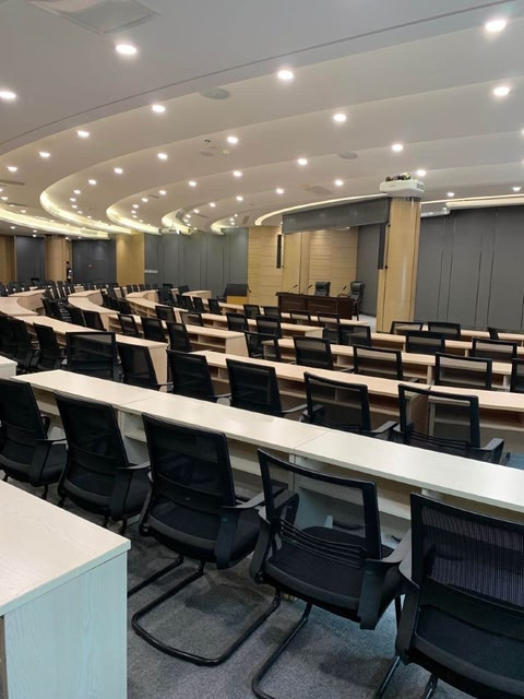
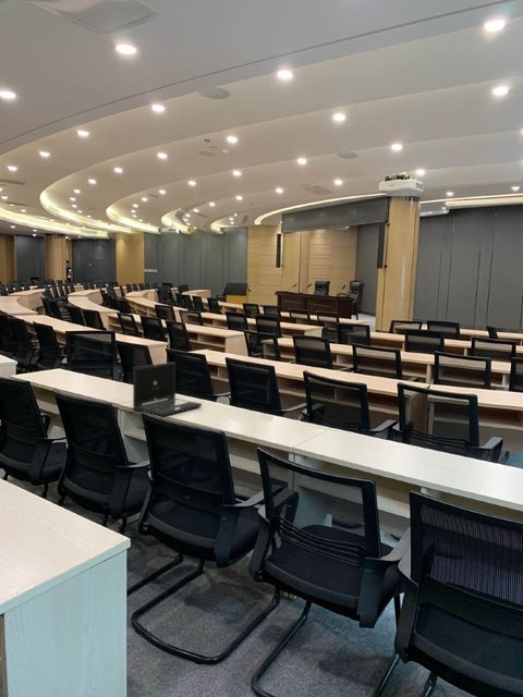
+ laptop (168, 388)
